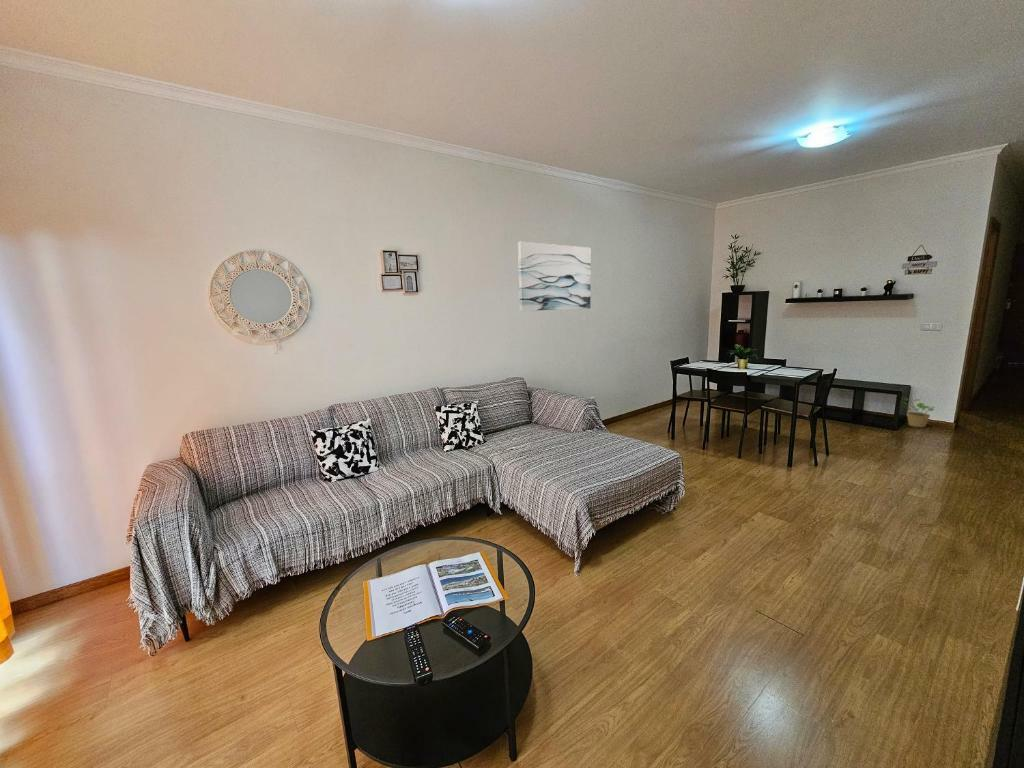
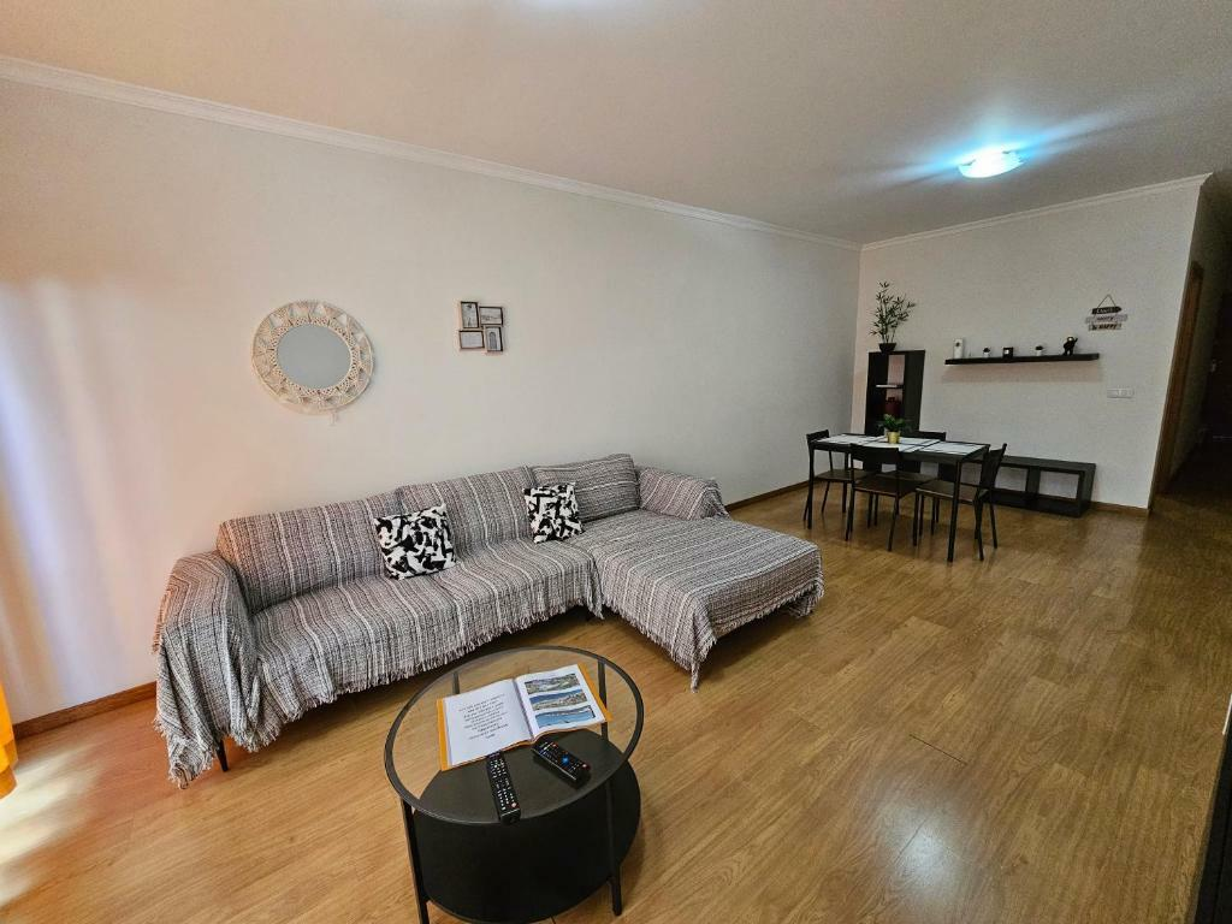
- wall art (557, 277)
- potted plant (917, 412)
